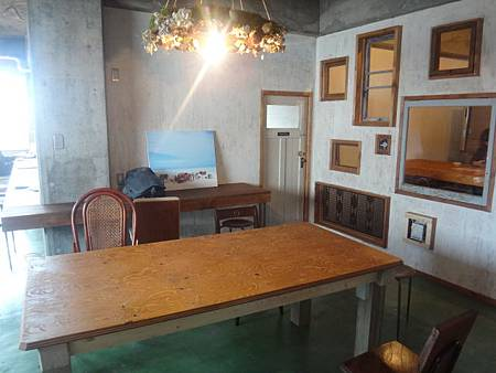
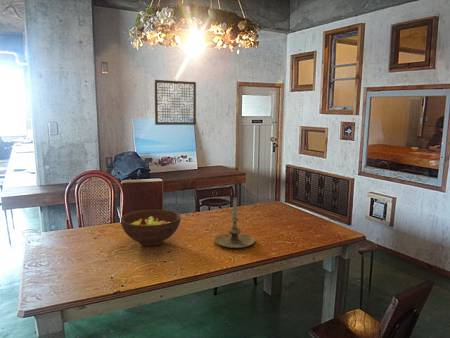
+ wall art (175, 101)
+ candle holder (234, 220)
+ fruit bowl (151, 230)
